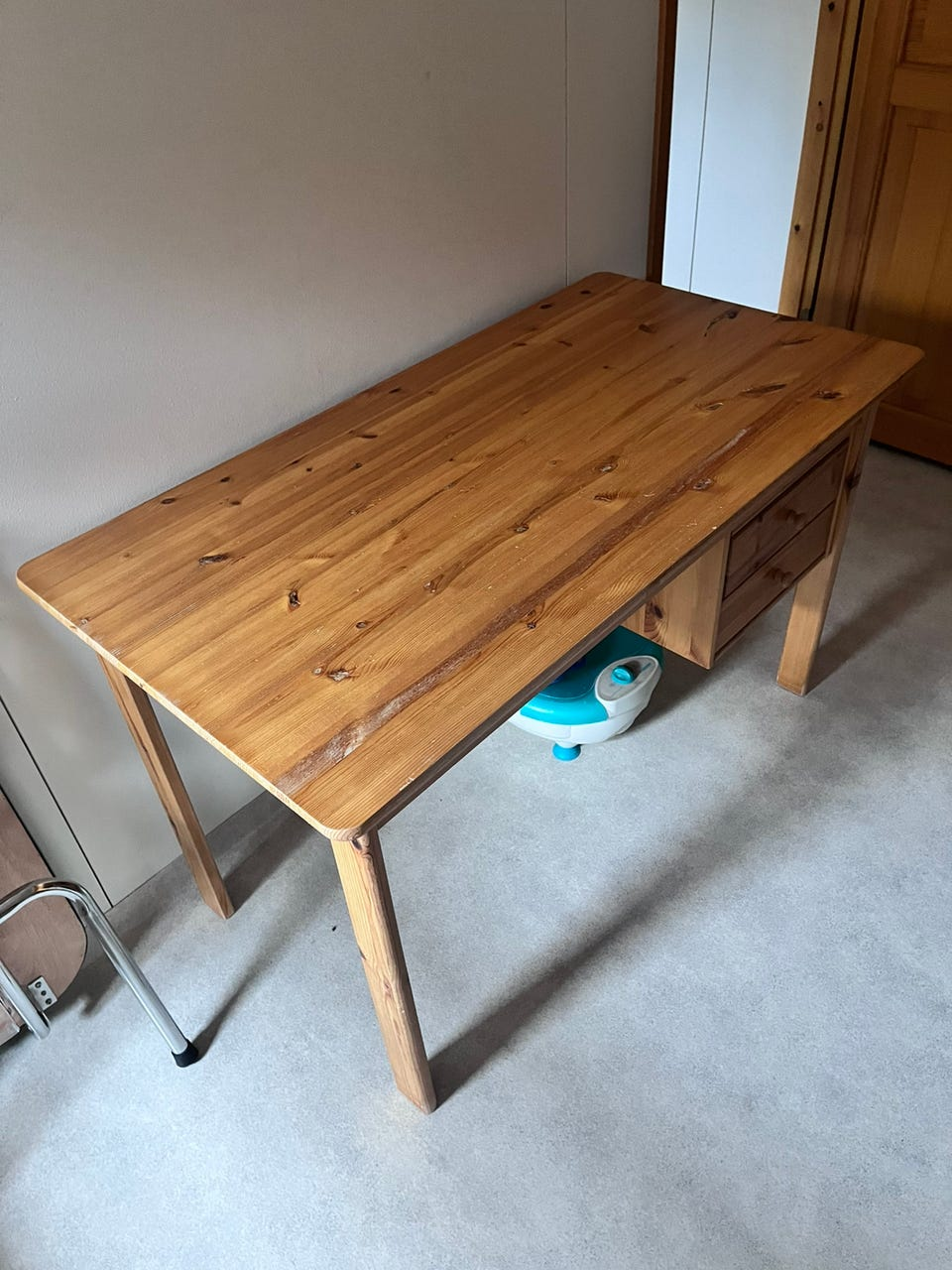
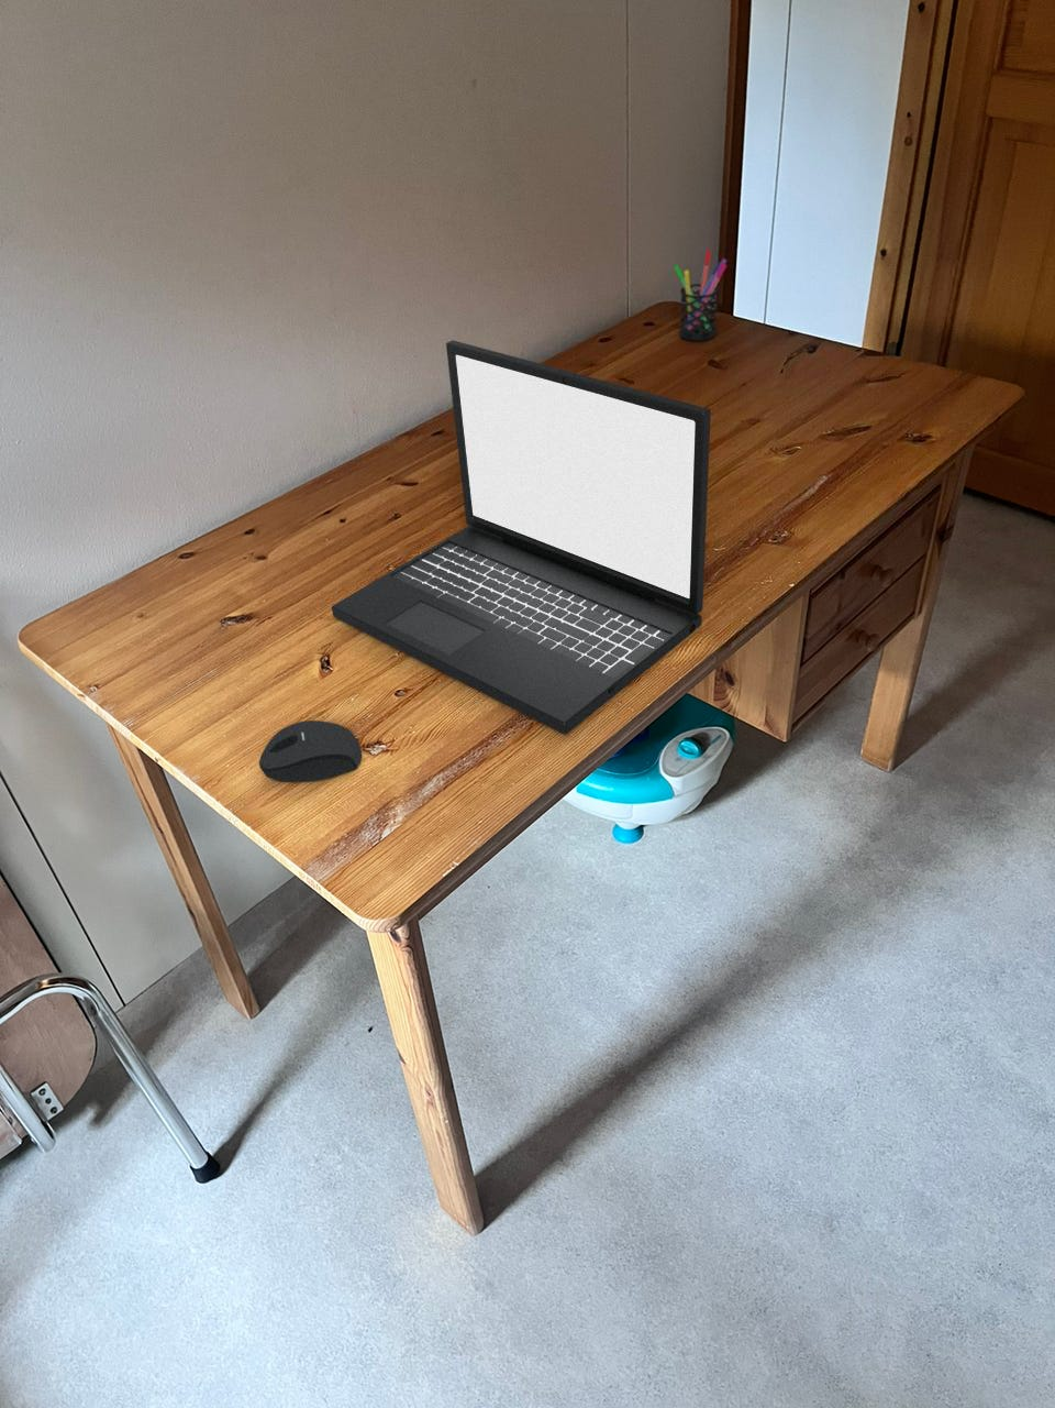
+ mouse (310, 749)
+ pen holder (696, 294)
+ laptop (504, 522)
